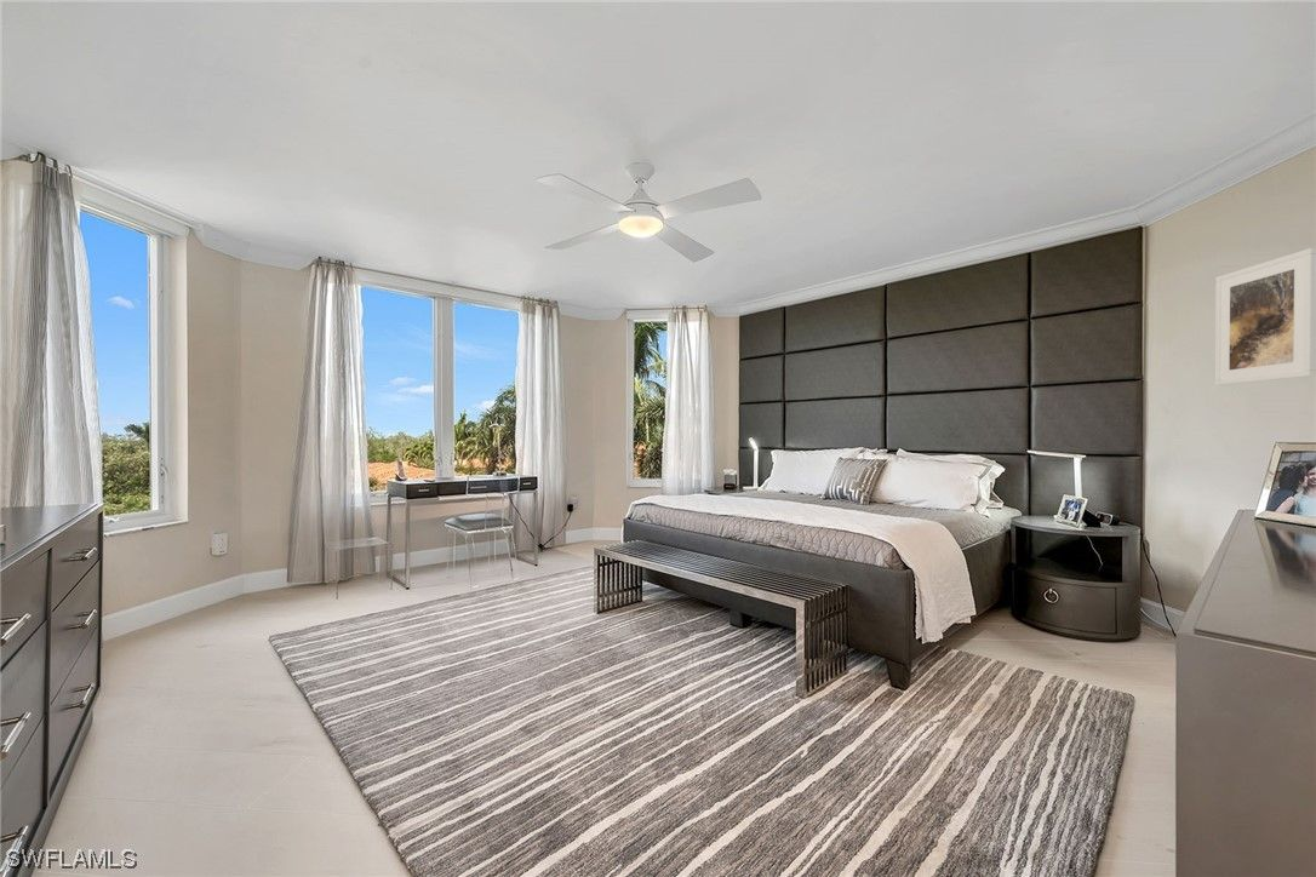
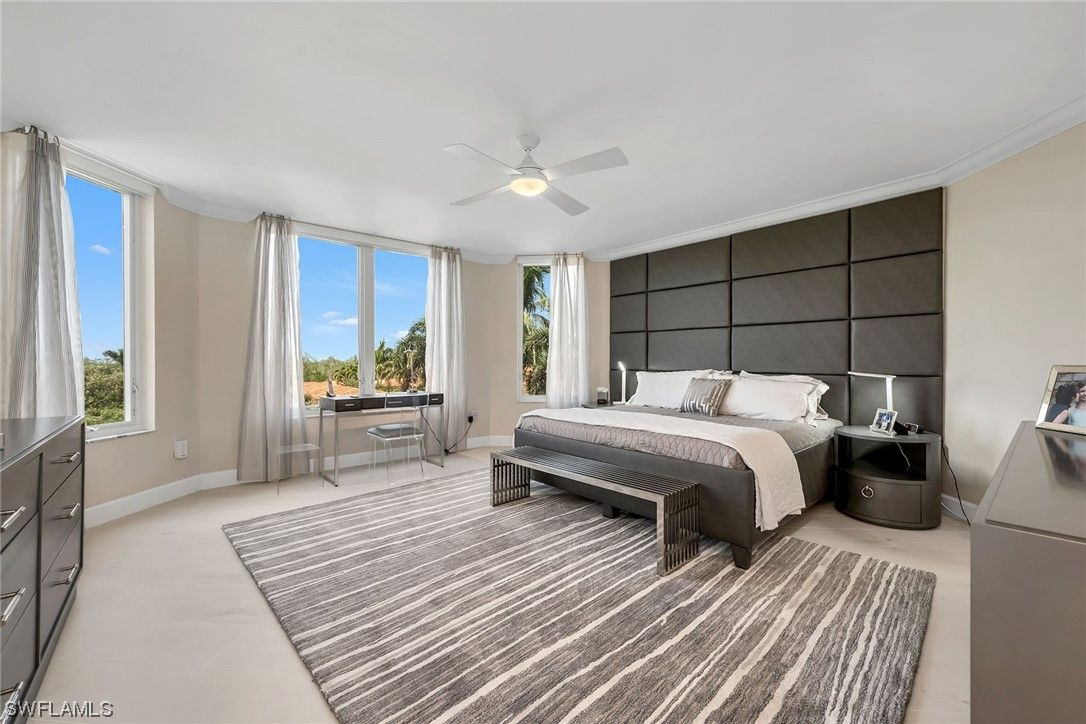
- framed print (1260, 322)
